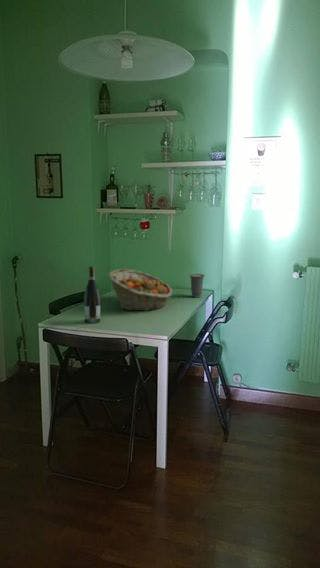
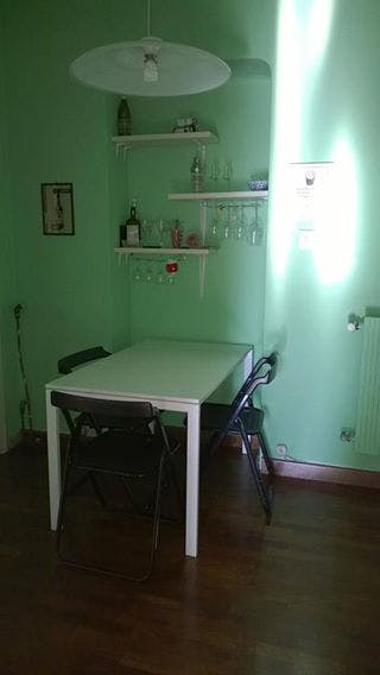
- cup (196, 285)
- fruit basket (140, 288)
- wine bottle (91, 294)
